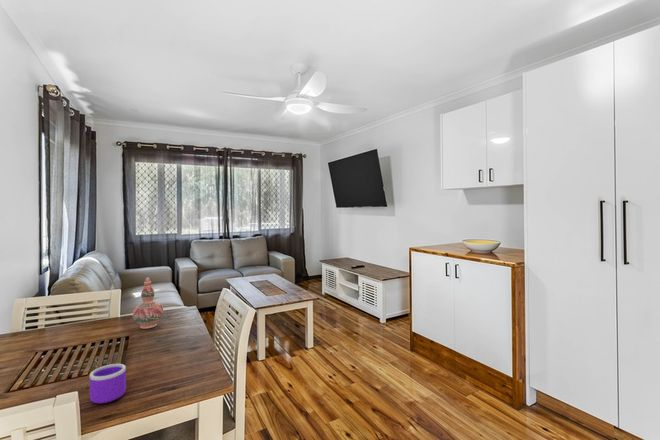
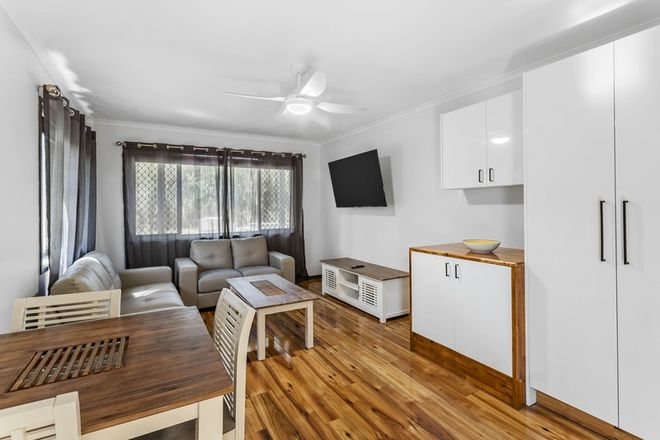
- mug (107, 382)
- decorative vase (148, 301)
